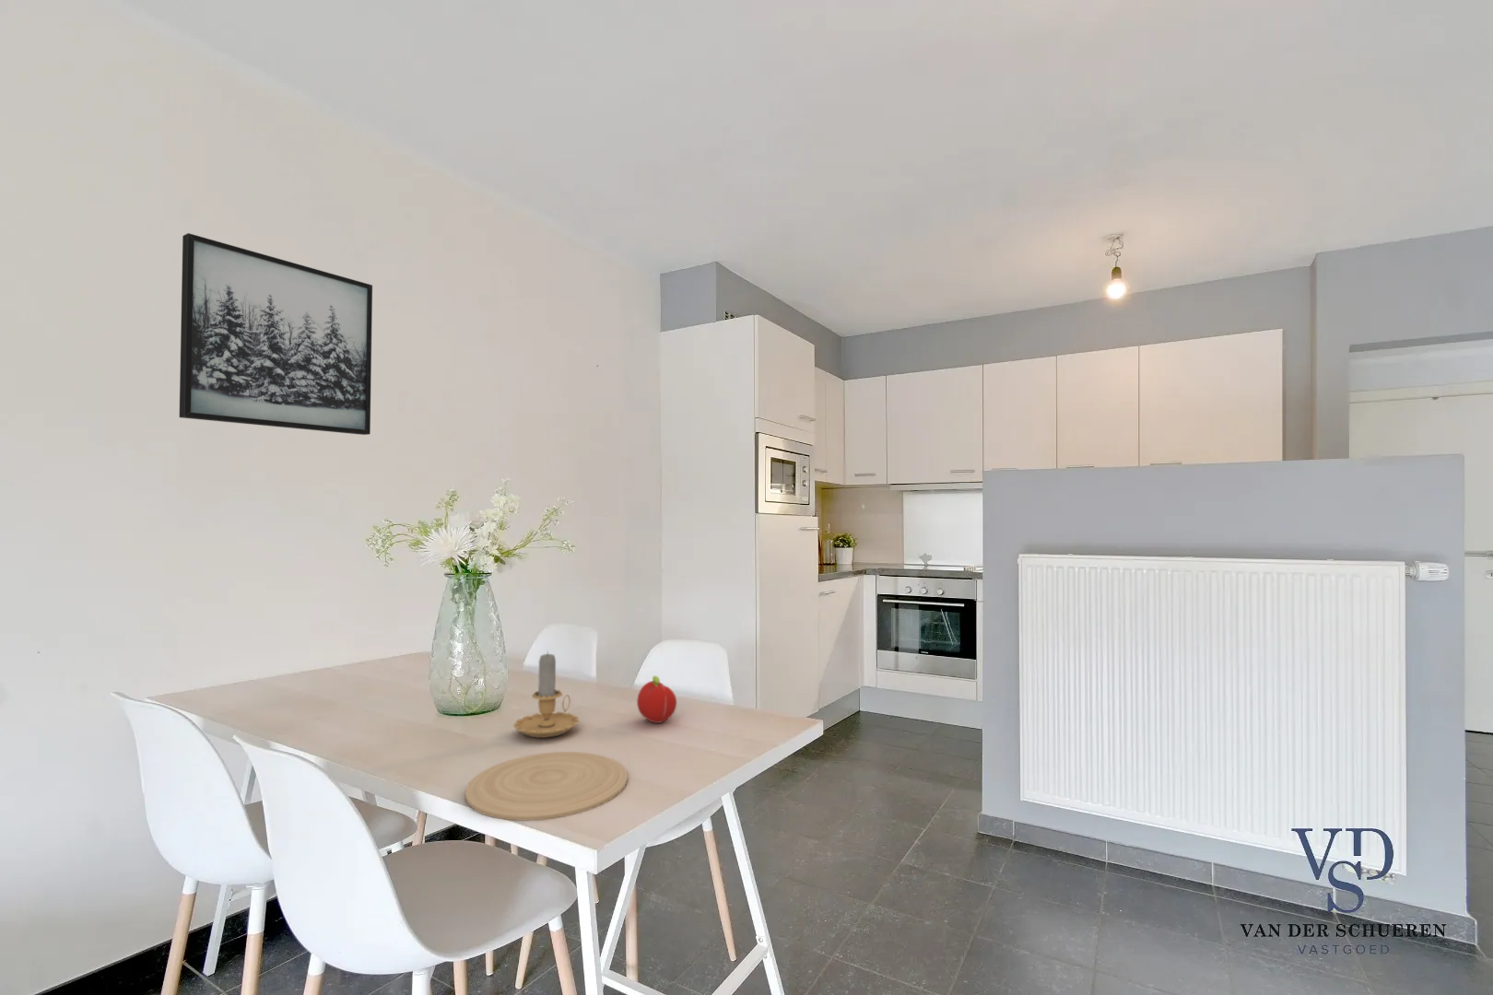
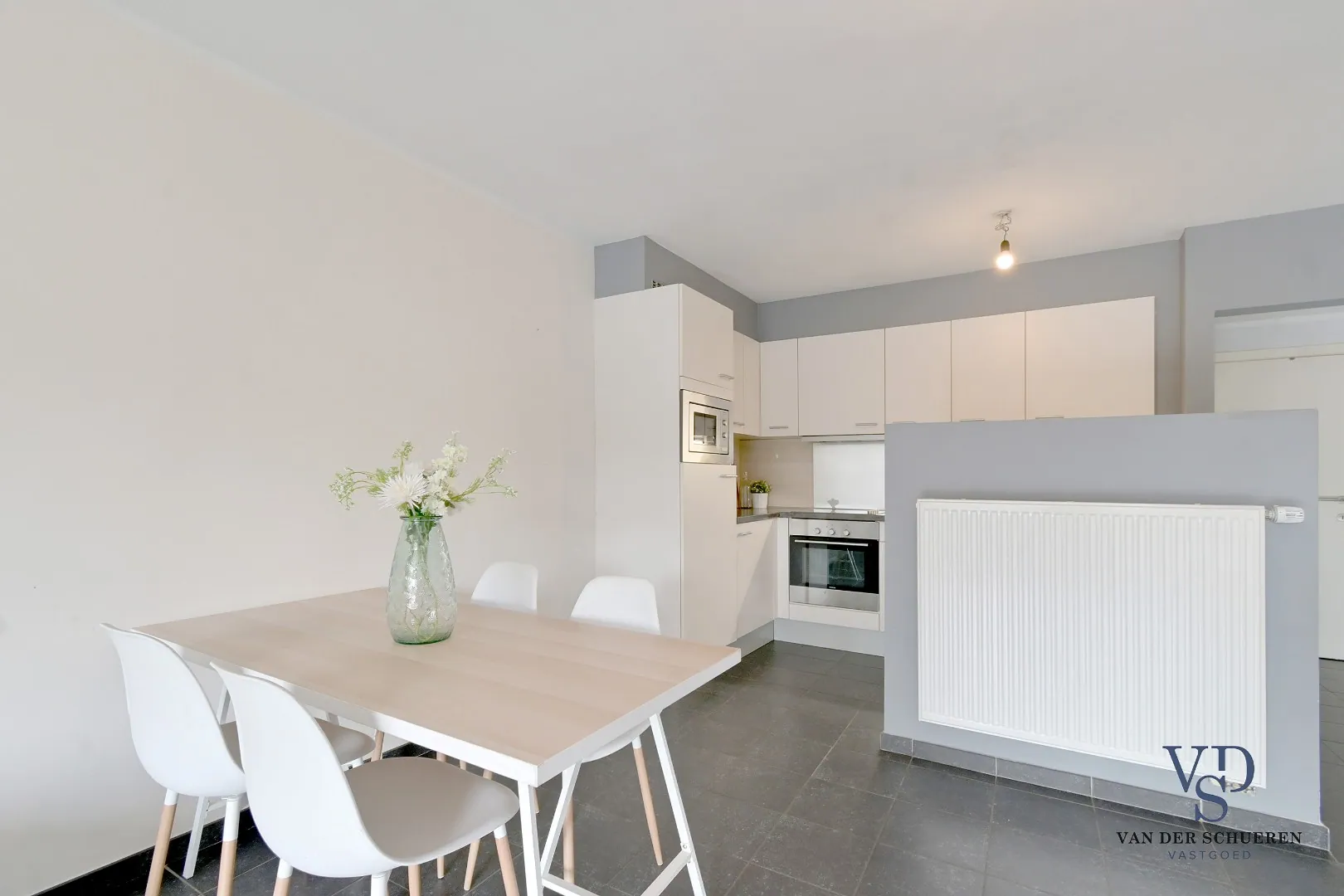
- wall art (284, 344)
- plate (549, 781)
- candle (551, 690)
- fruit (657, 698)
